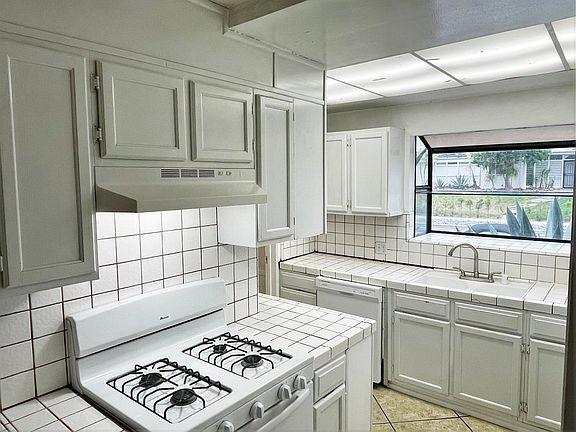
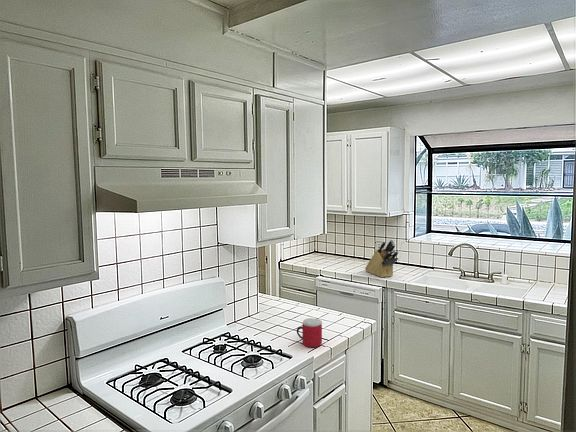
+ mug (309, 331)
+ knife block (381, 256)
